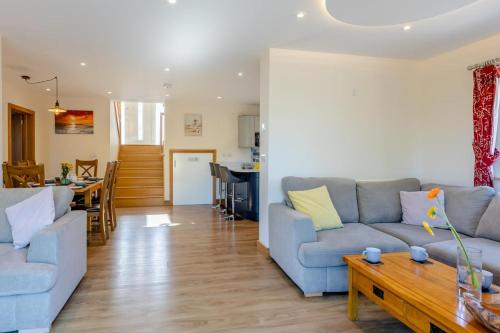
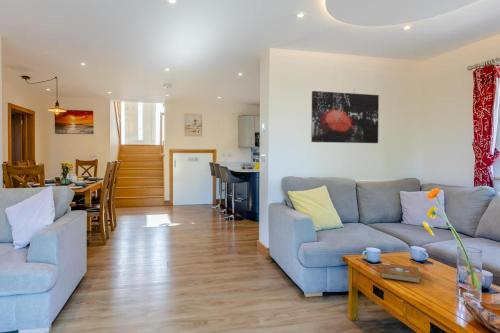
+ wall art (345, 118)
+ book (399, 272)
